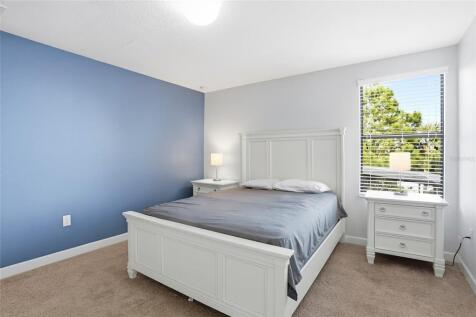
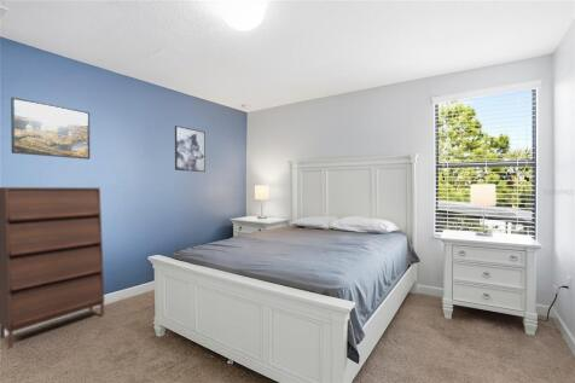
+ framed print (53, 130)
+ wall art (190, 150)
+ shoe cabinet (56, 256)
